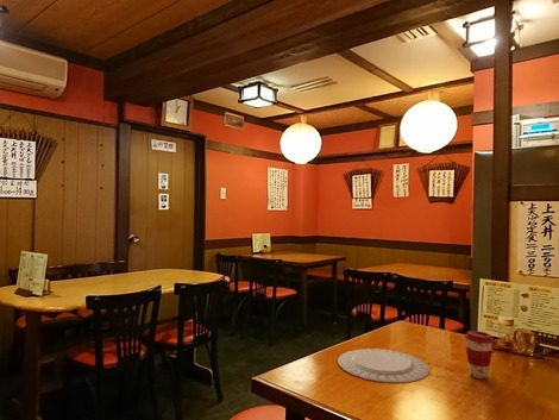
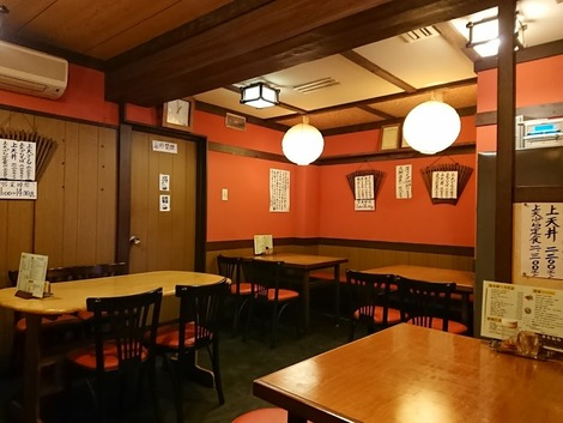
- coffee cup (478, 355)
- chinaware (382, 362)
